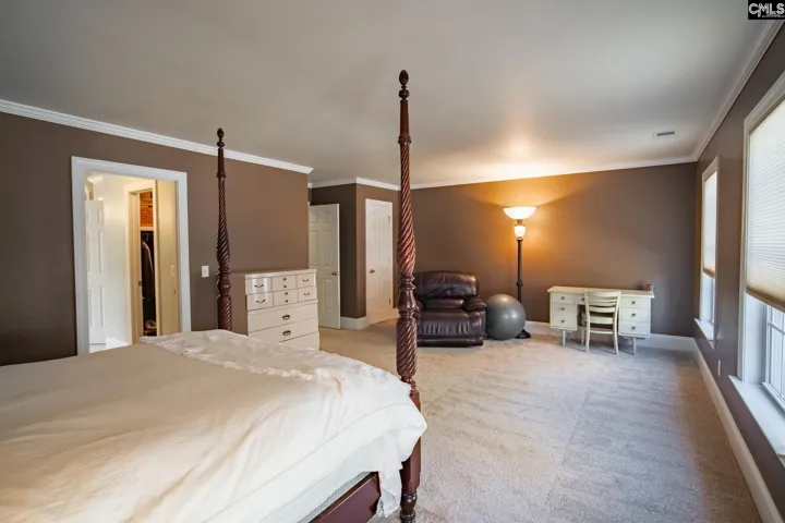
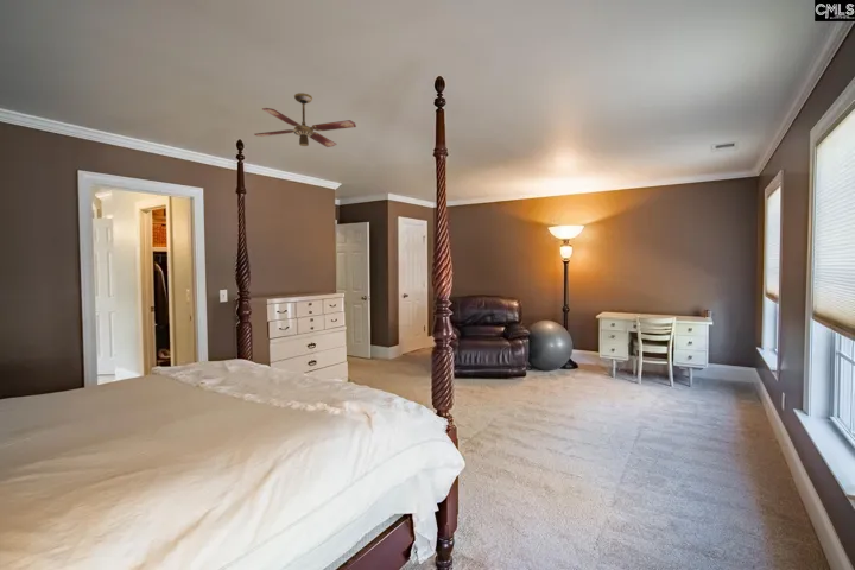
+ ceiling fan (303, 121)
